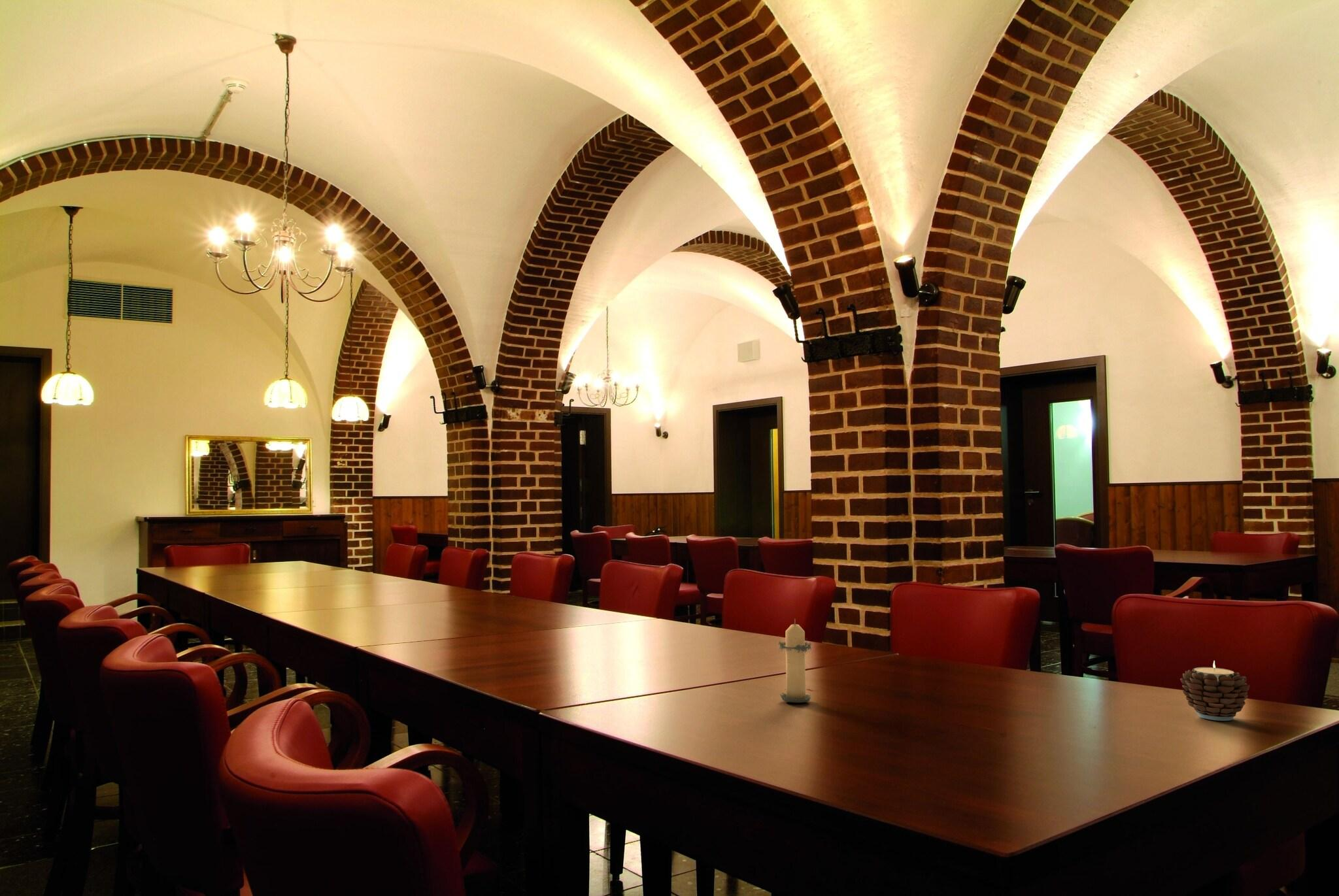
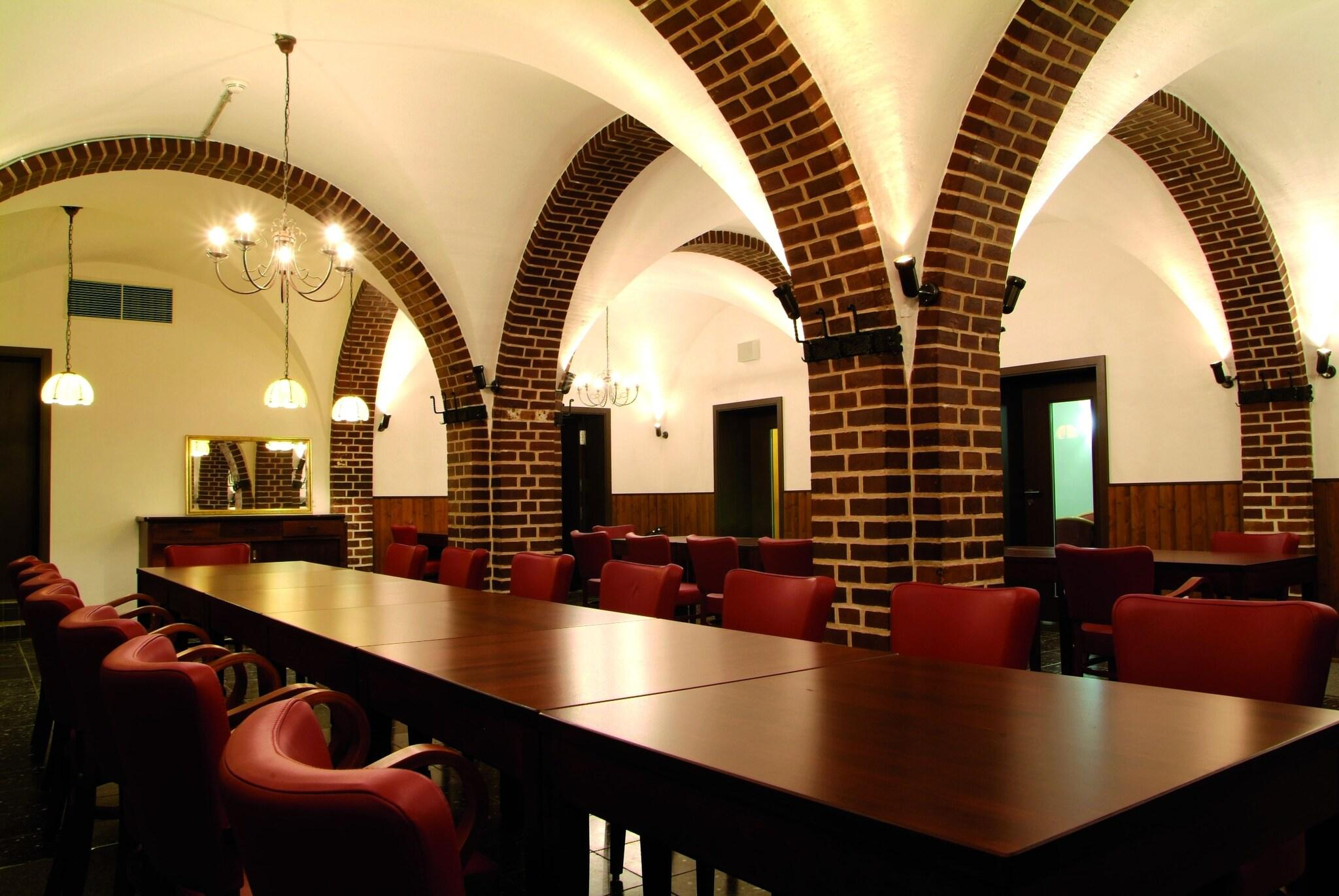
- candle (1215, 688)
- candle (795, 659)
